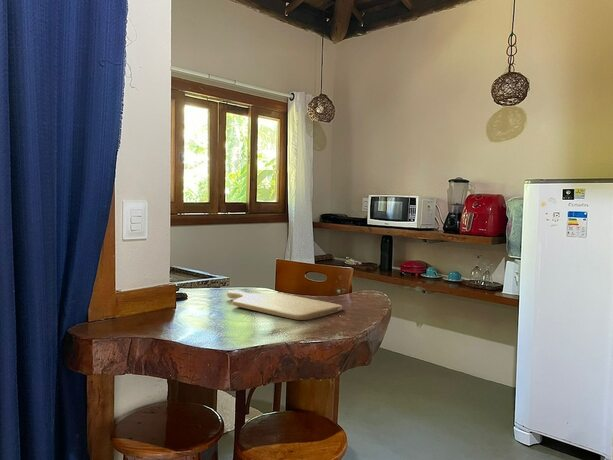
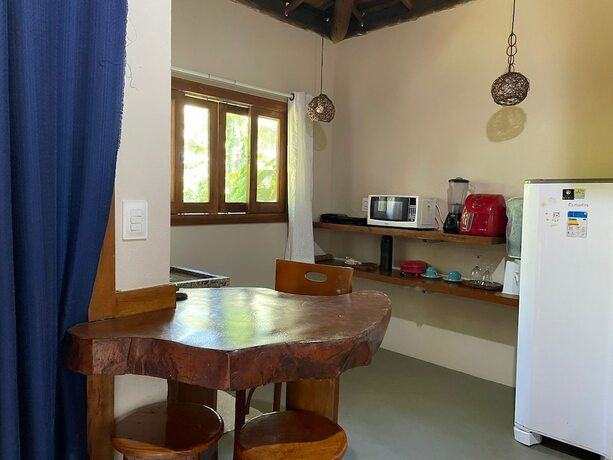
- chopping board (272, 302)
